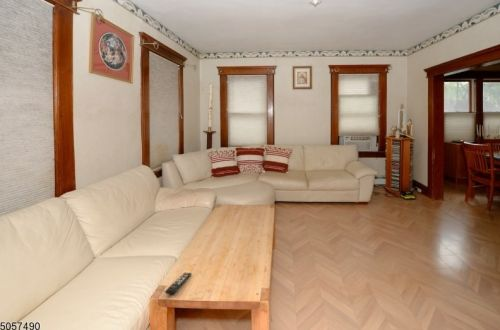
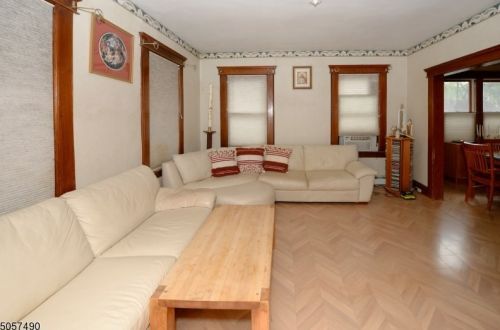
- remote control (179, 282)
